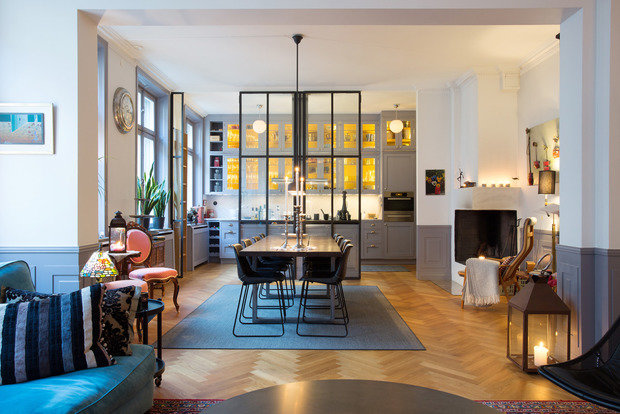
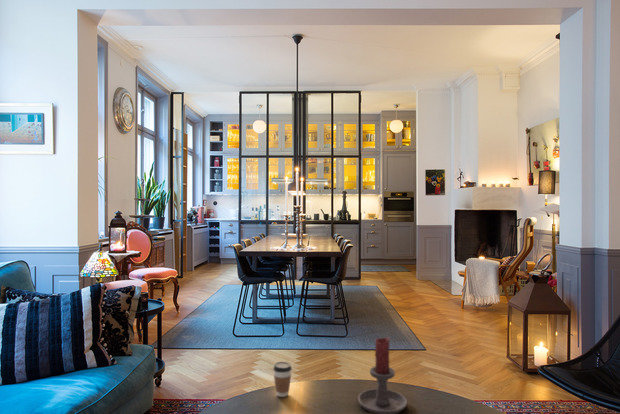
+ candle holder (381, 368)
+ coffee cup (282, 379)
